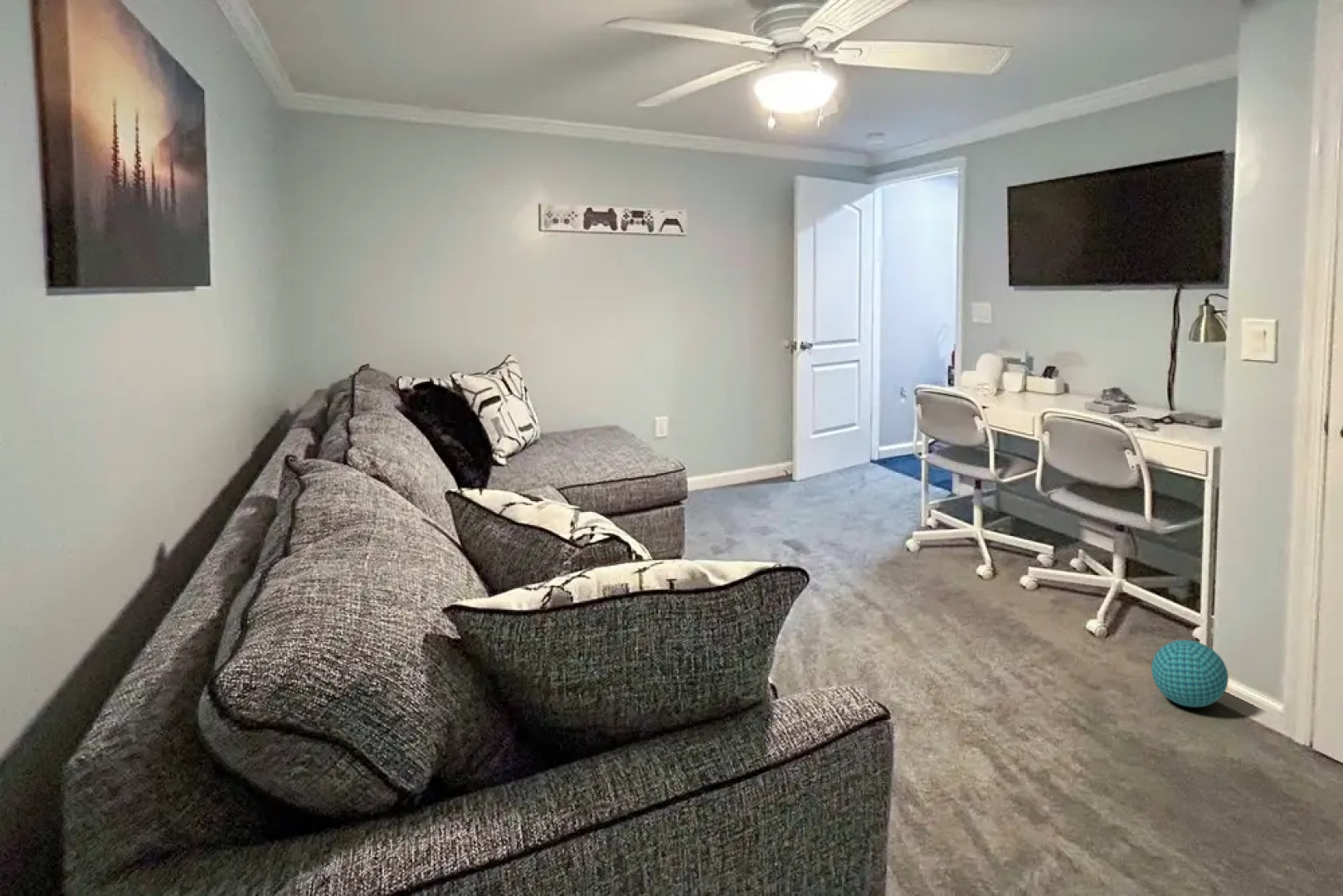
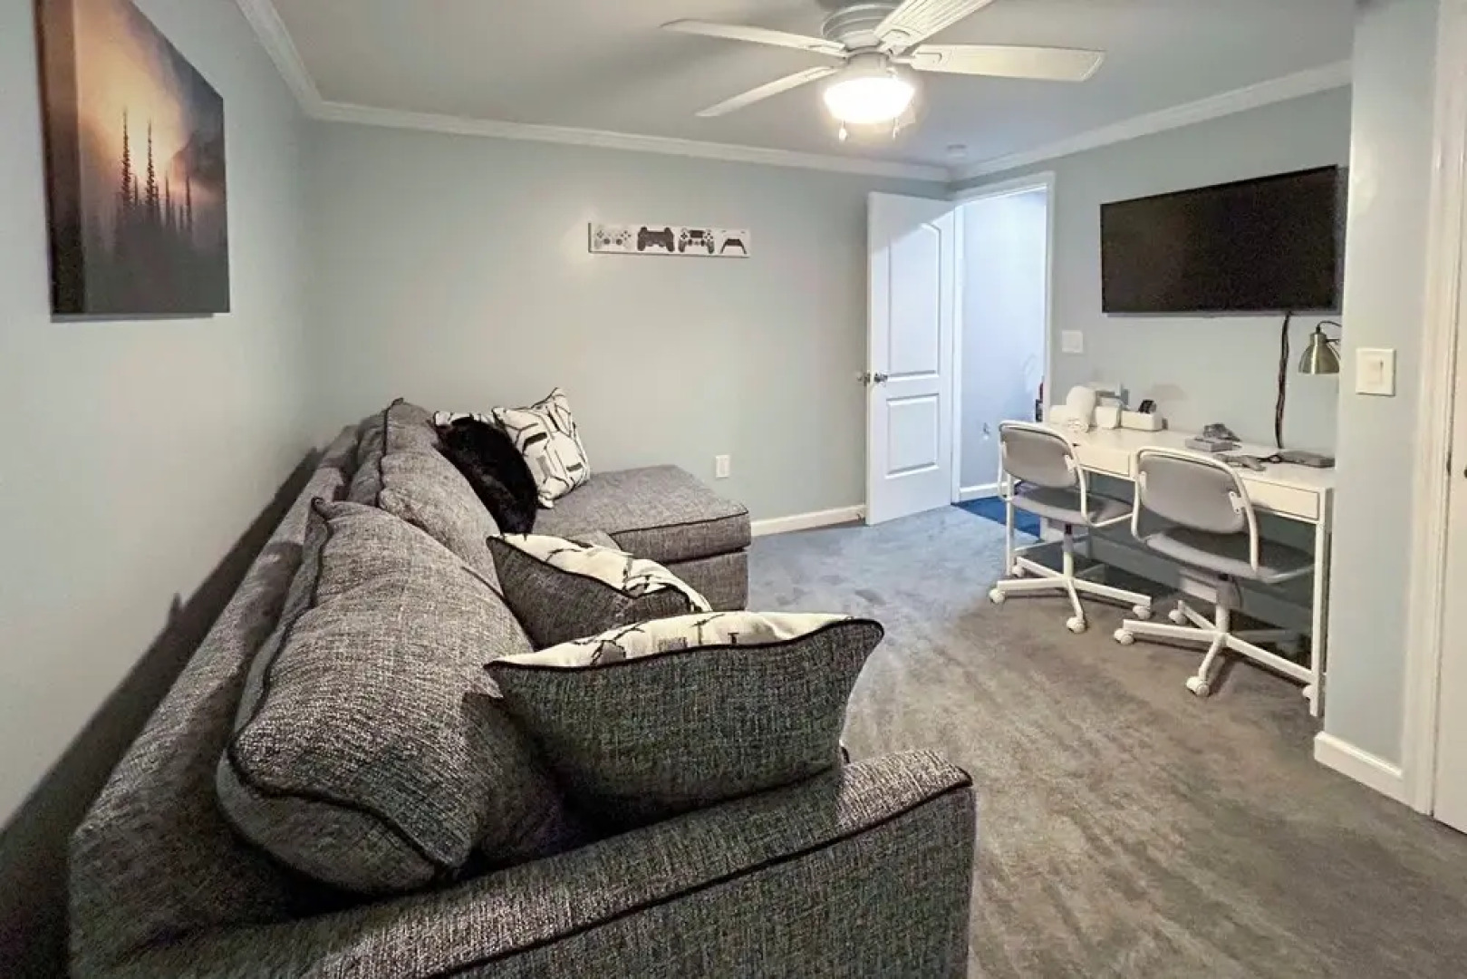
- decorative ball (1189, 673)
